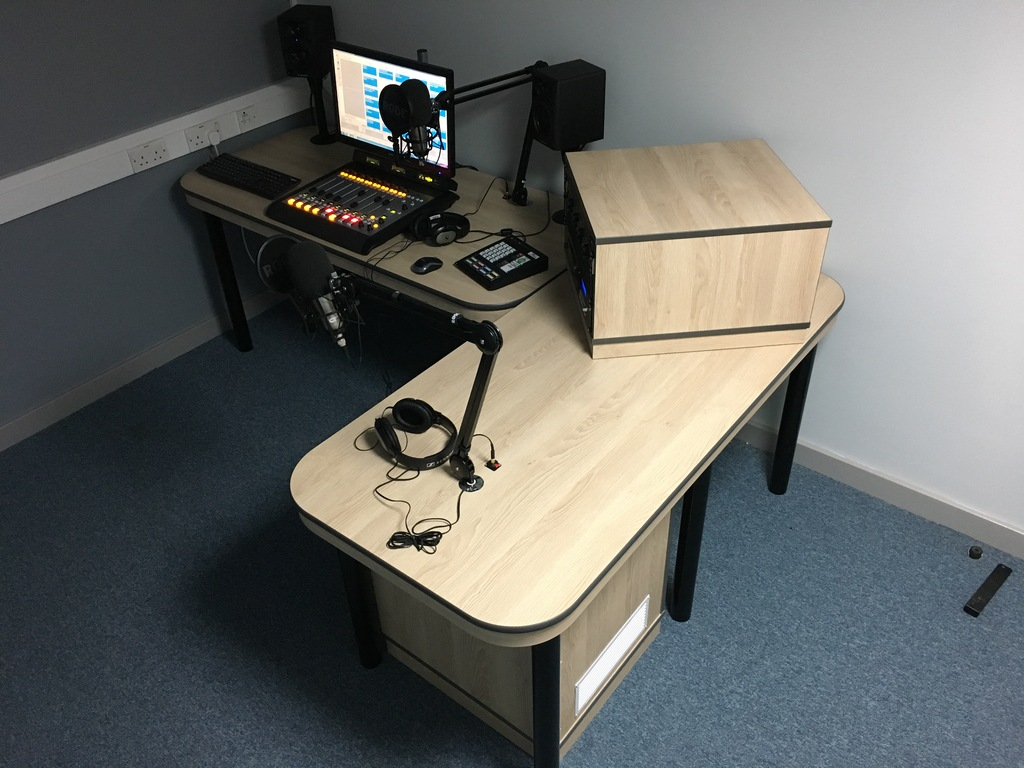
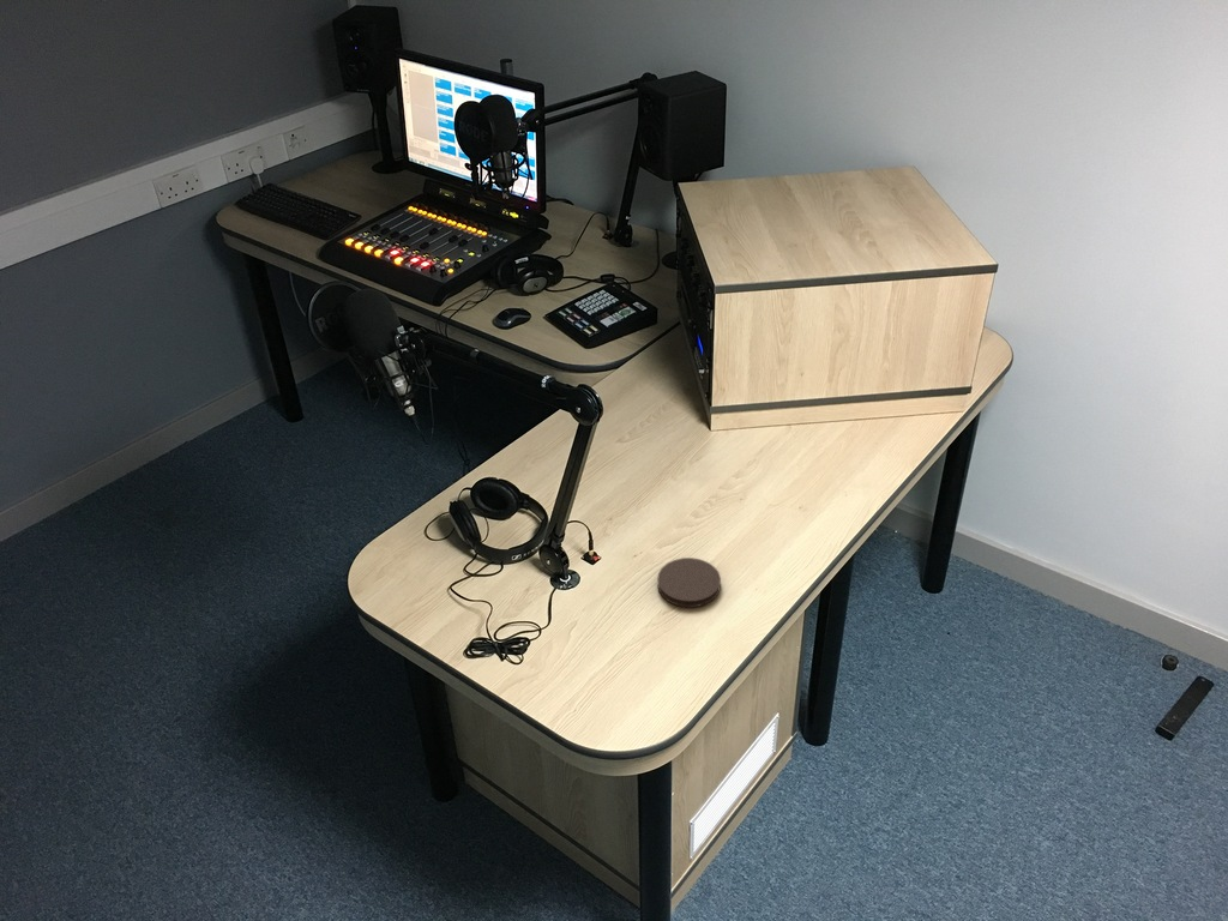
+ coaster (688, 582)
